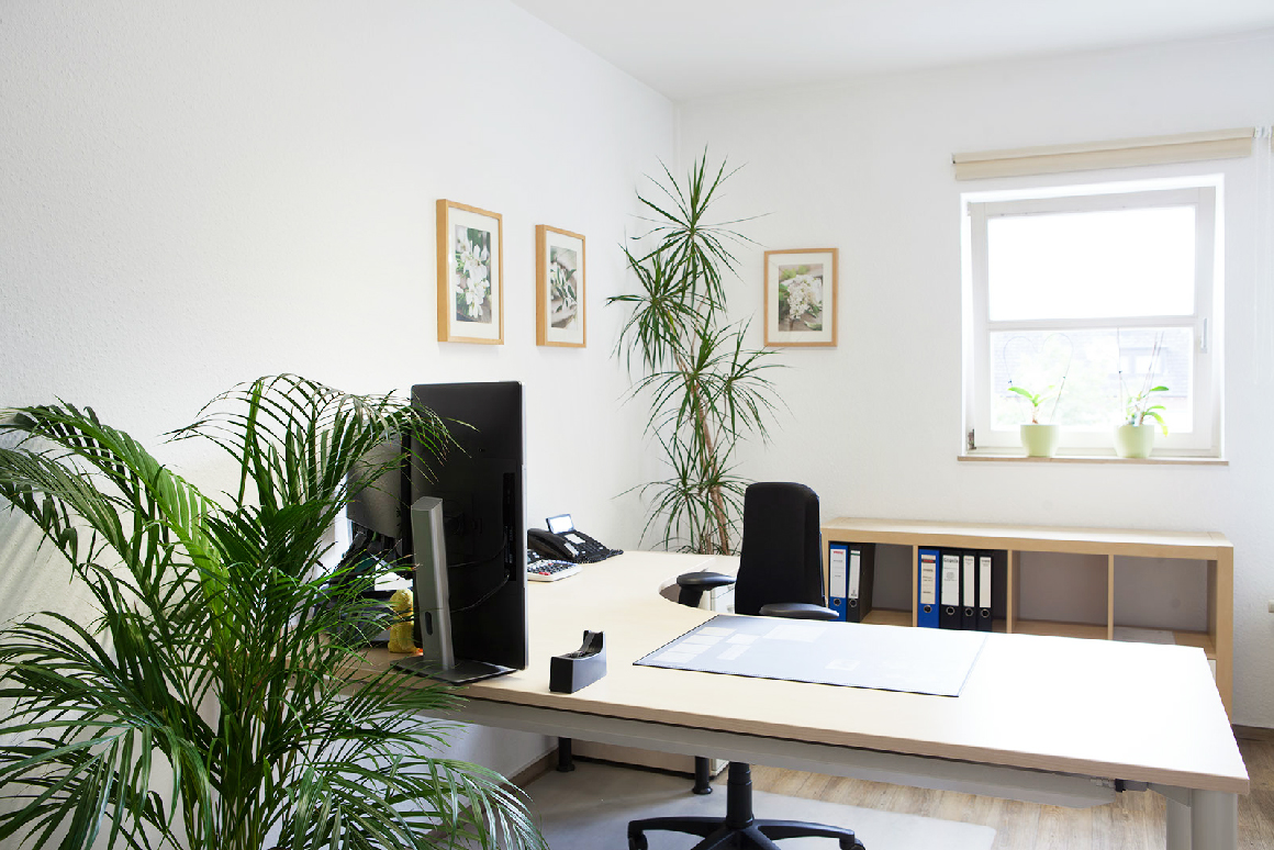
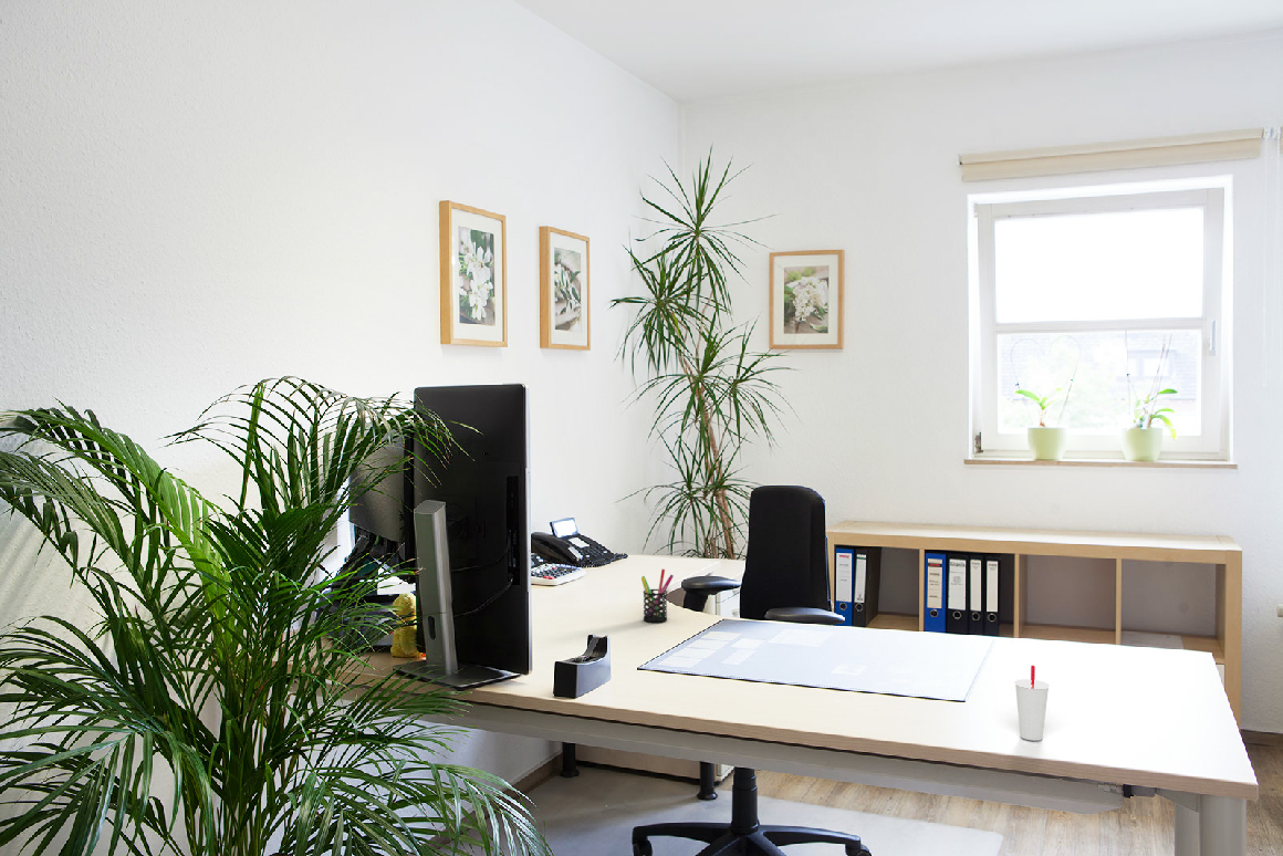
+ pen holder (654, 594)
+ cup (1031, 701)
